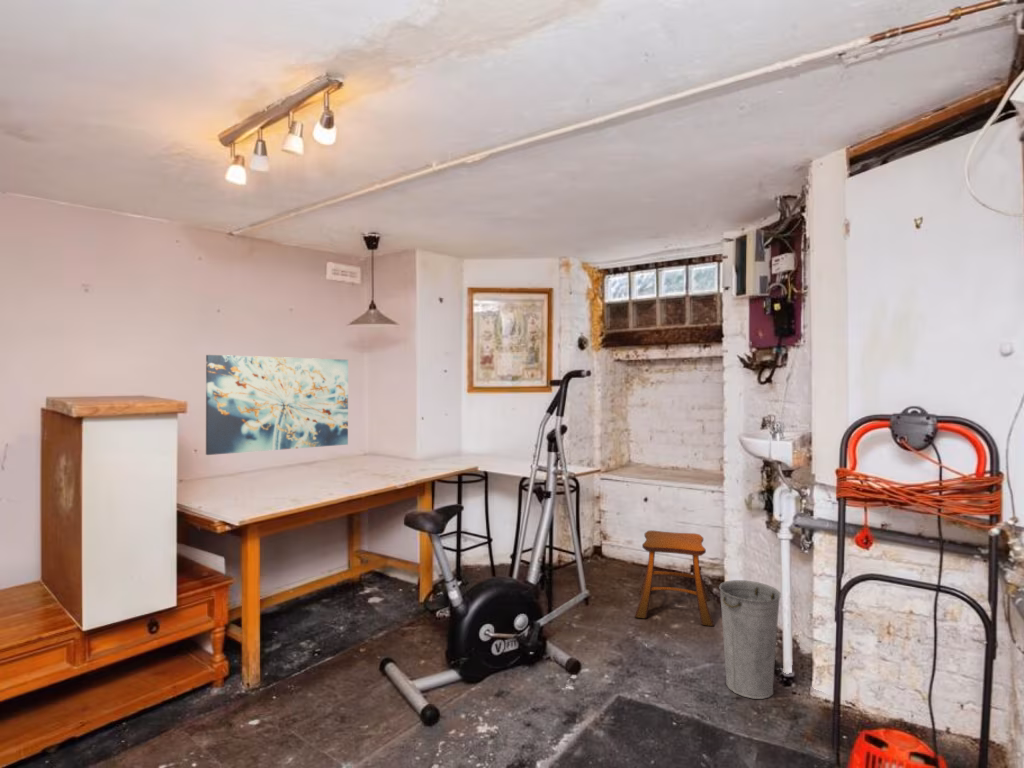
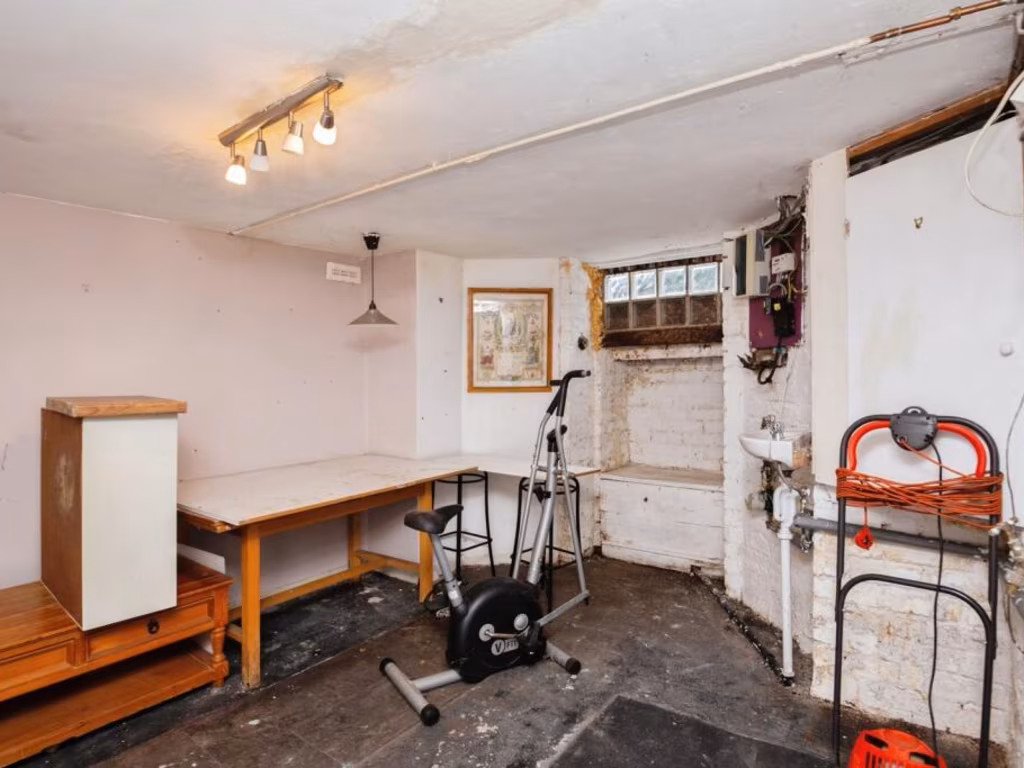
- stool (673, 572)
- bucket (749, 638)
- wall art (282, 403)
